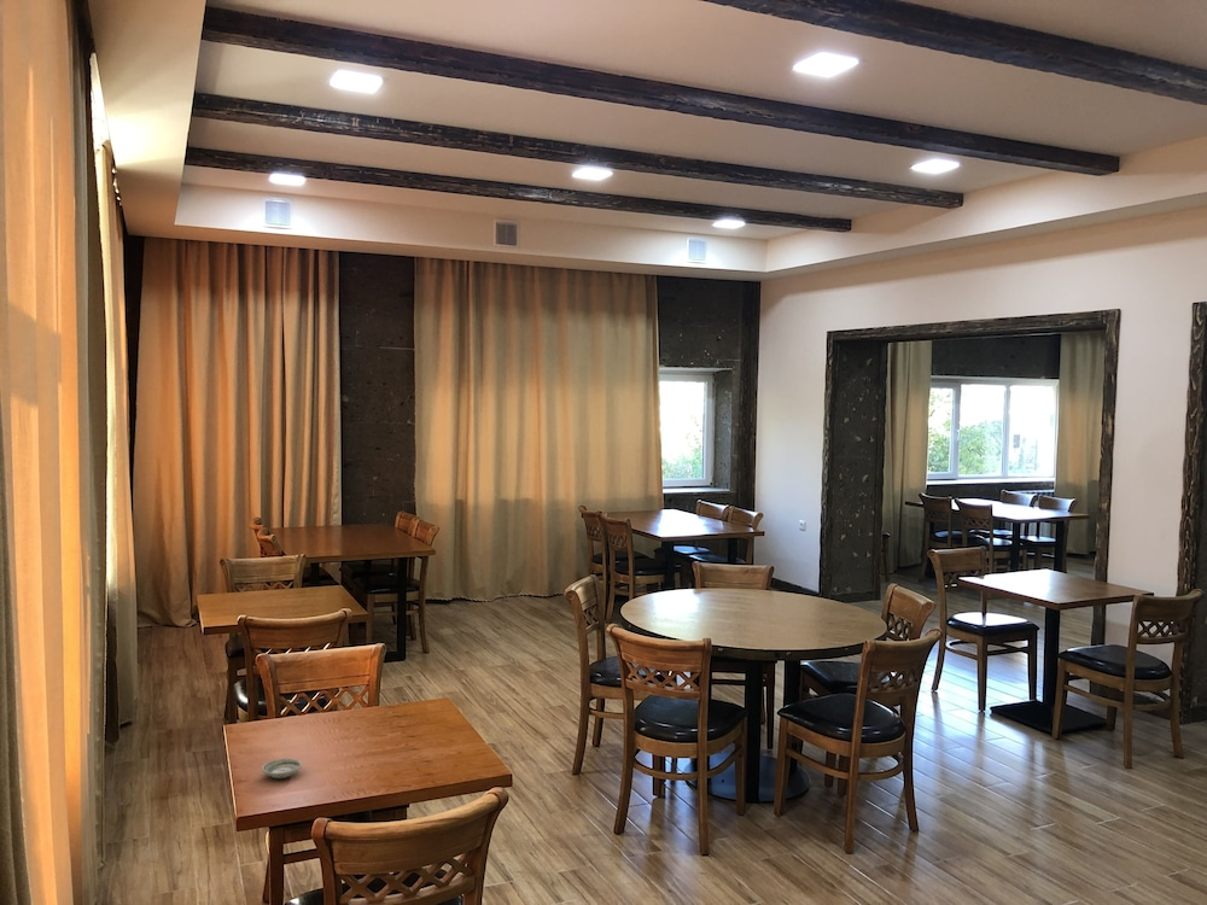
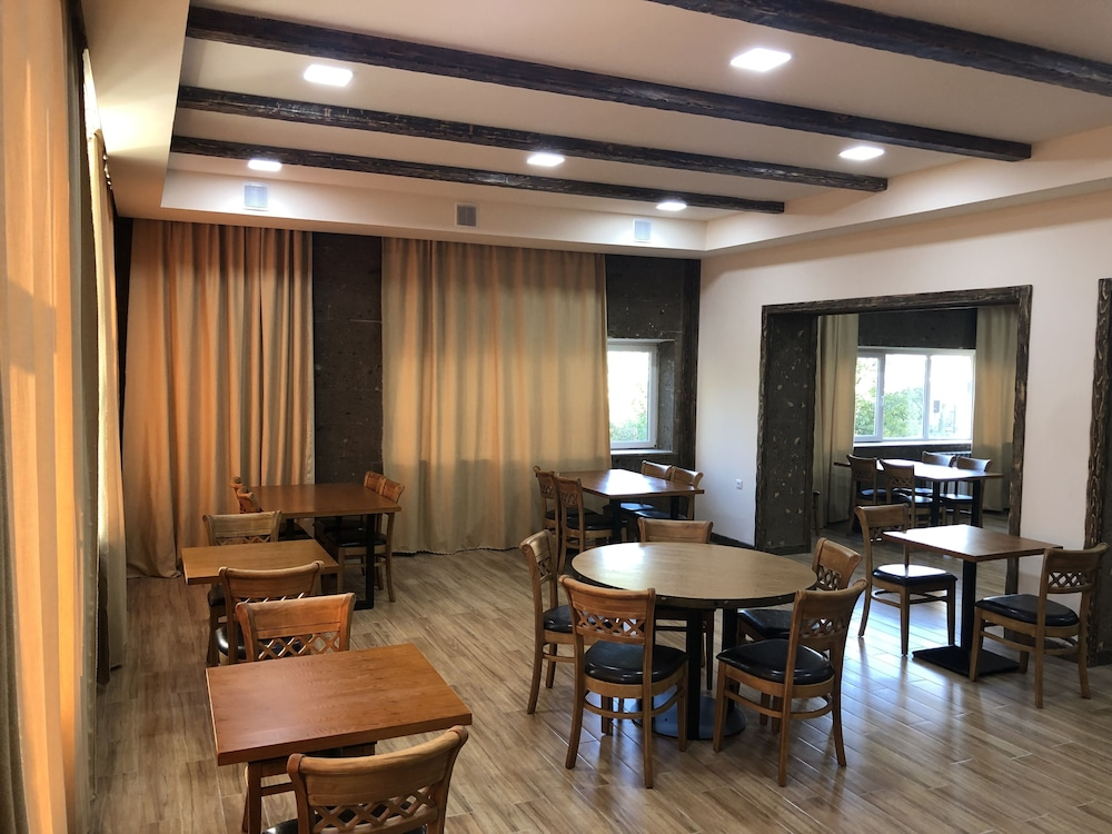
- saucer (281, 770)
